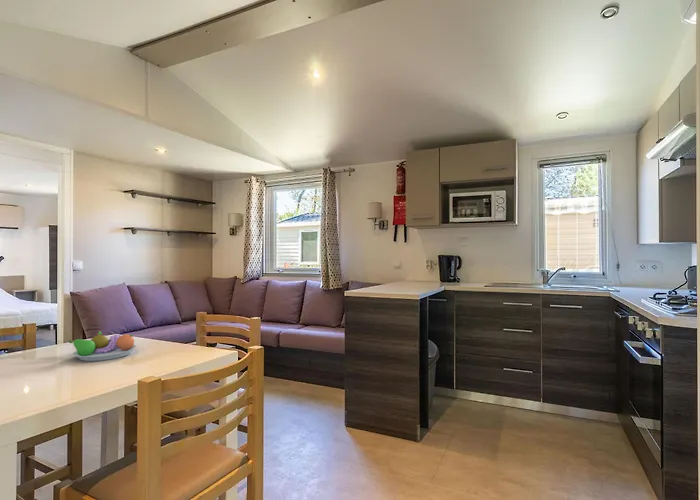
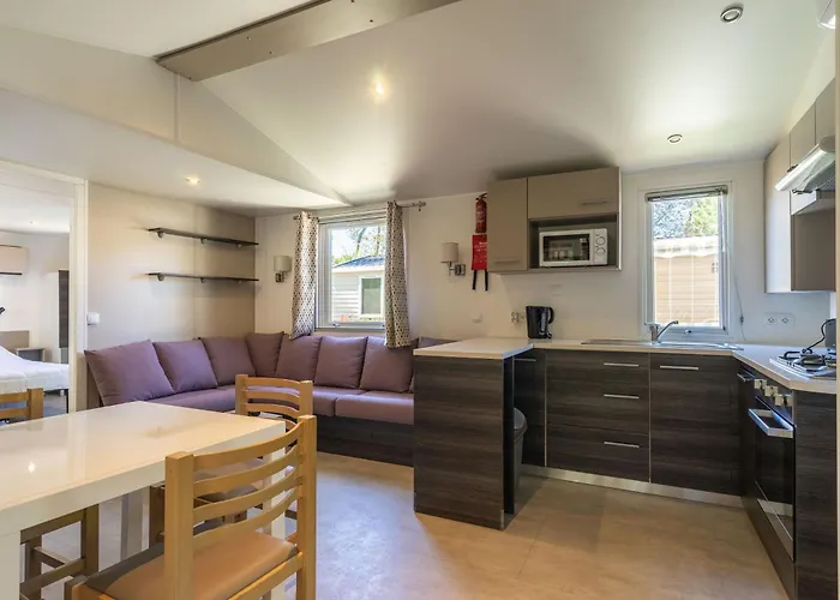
- fruit bowl (103, 344)
